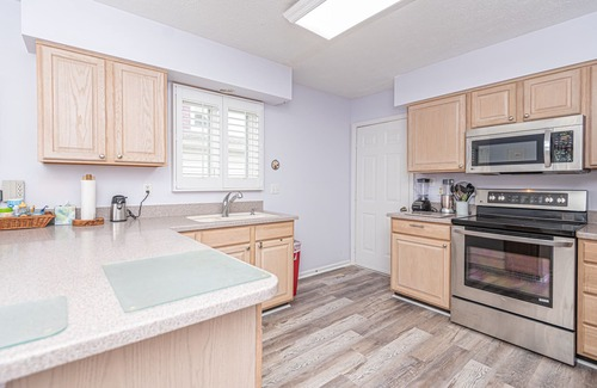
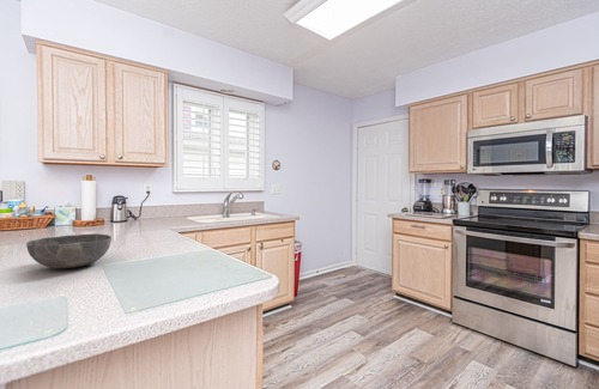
+ bowl (72, 251)
